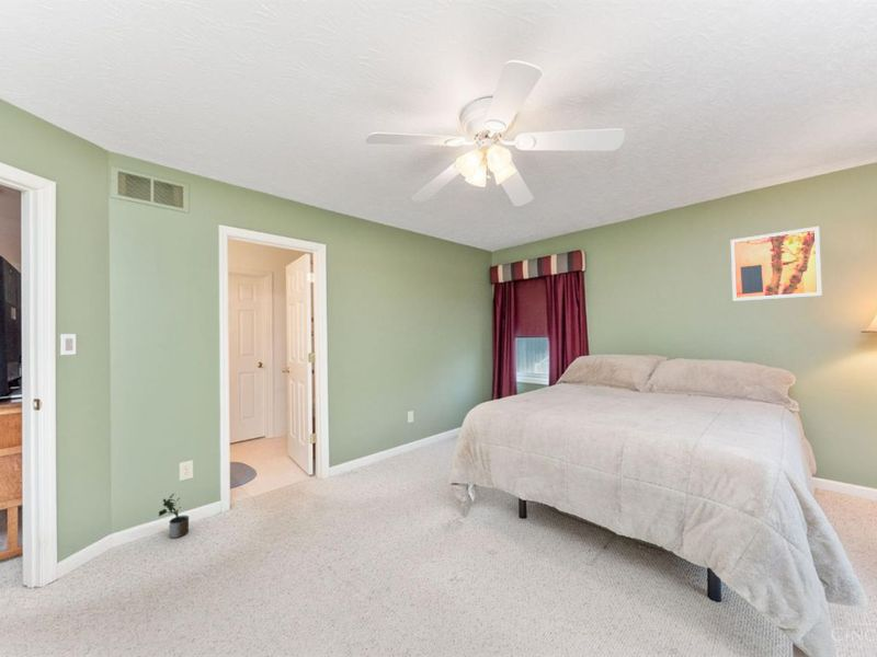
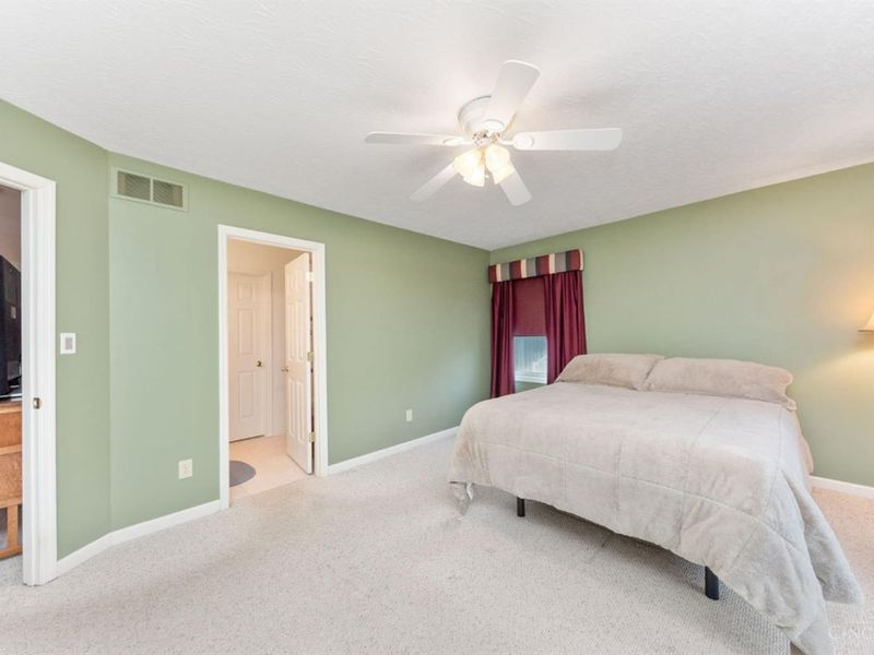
- wall art (773, 266)
- potted plant (174, 514)
